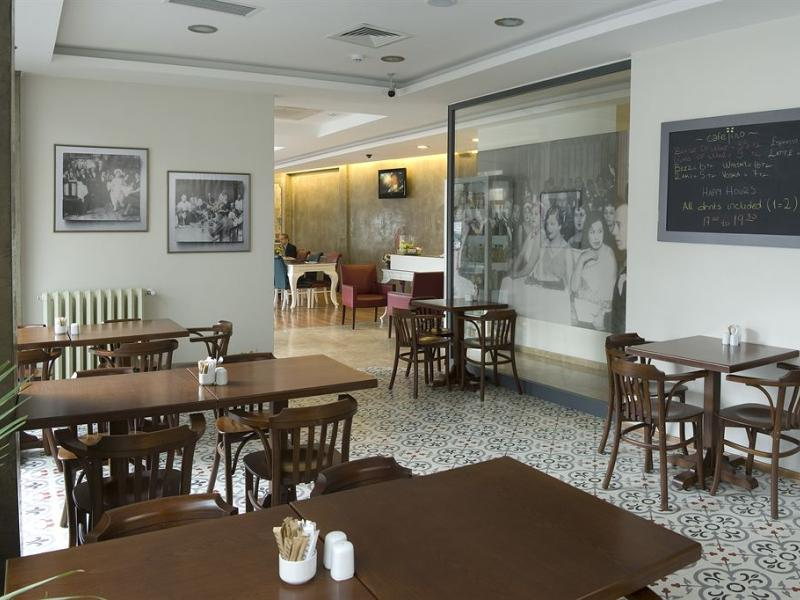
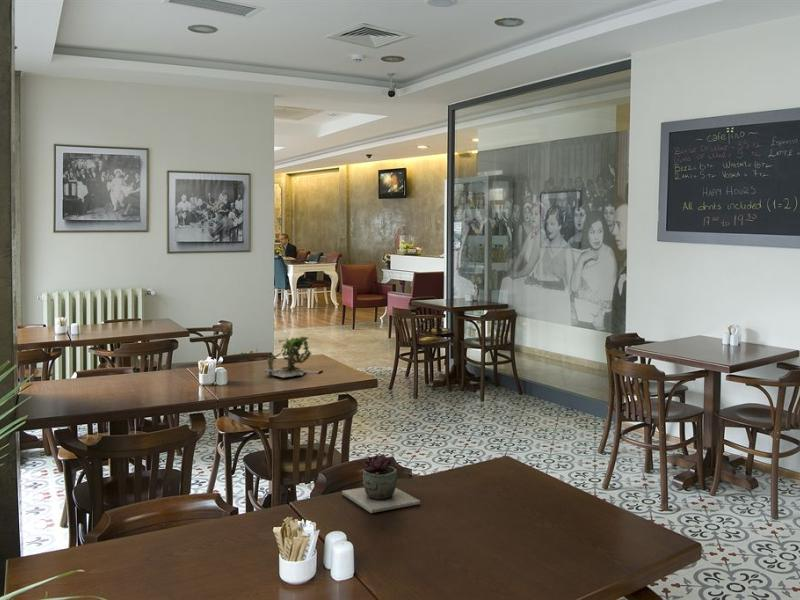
+ succulent plant (380, 476)
+ plant (290, 355)
